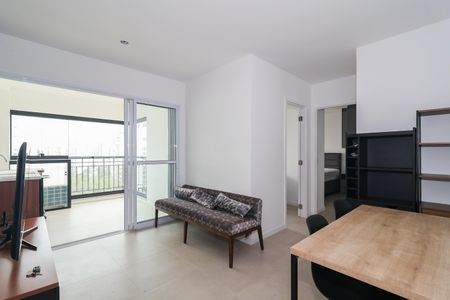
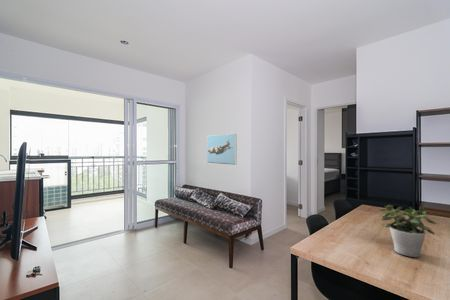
+ potted plant (404, 227)
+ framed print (220, 149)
